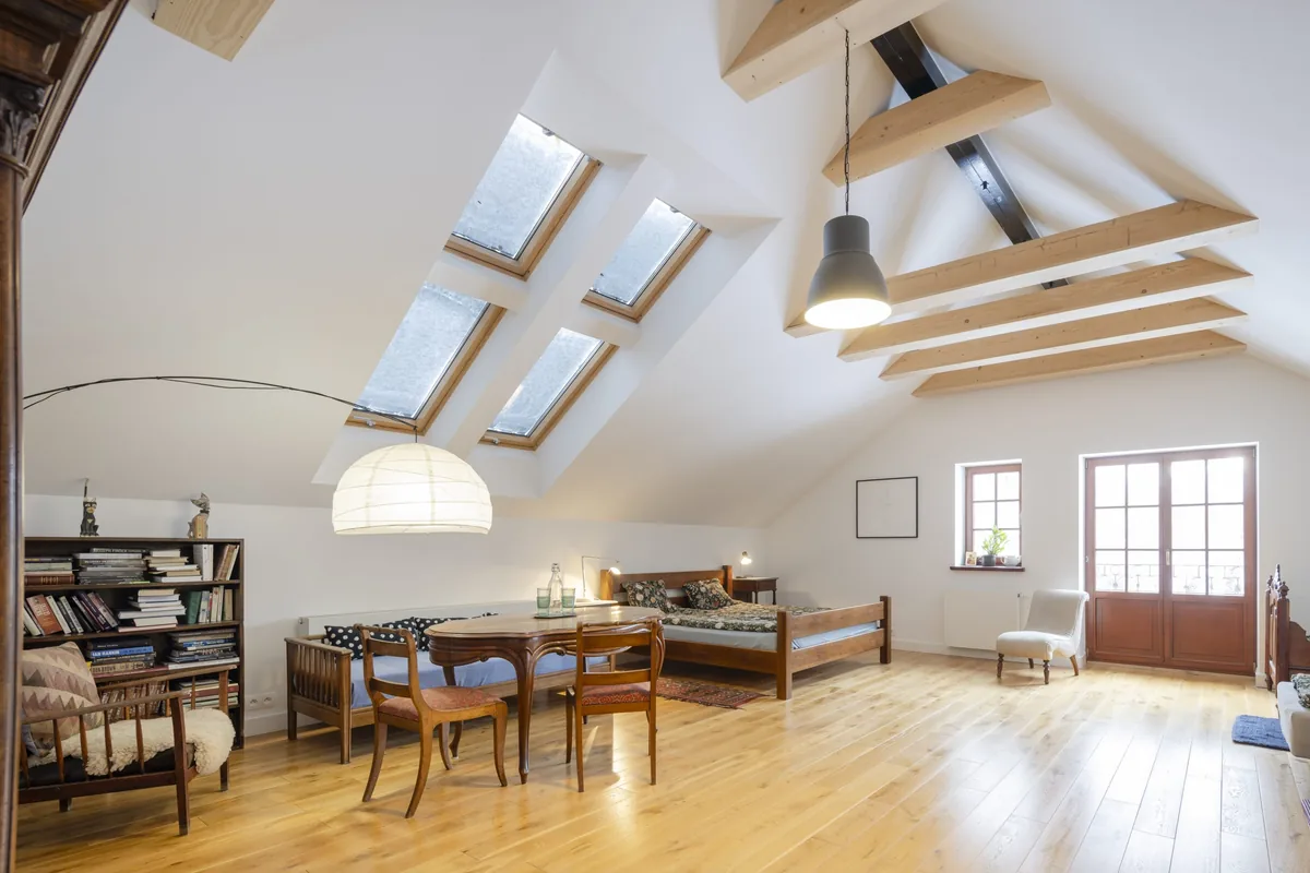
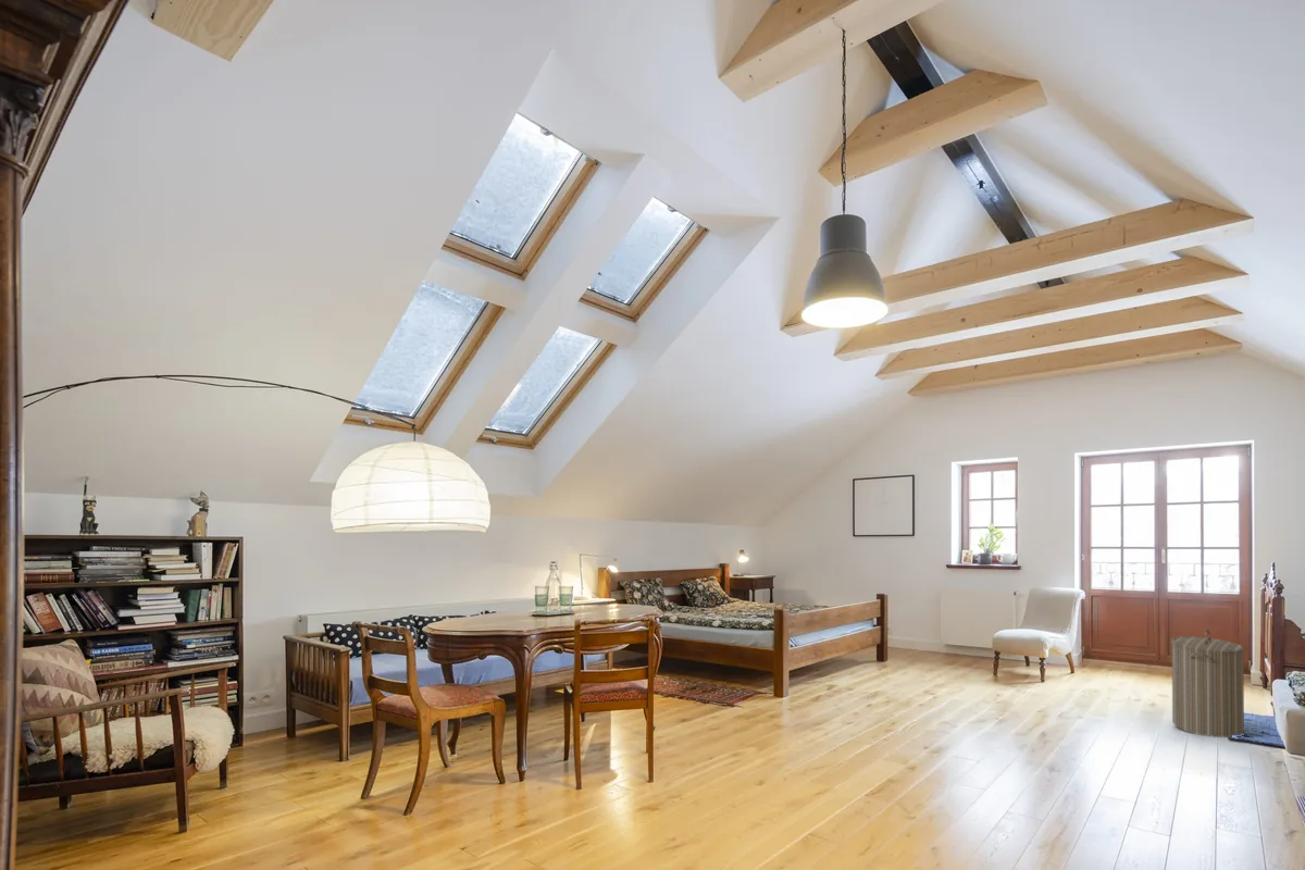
+ laundry hamper (1207, 679)
